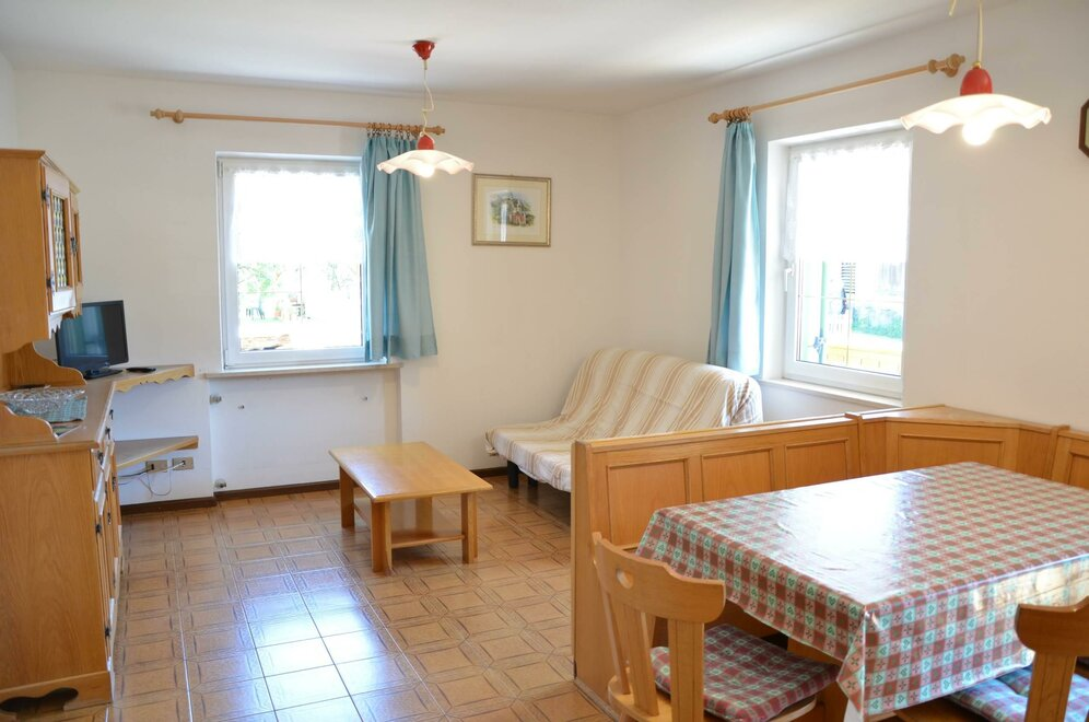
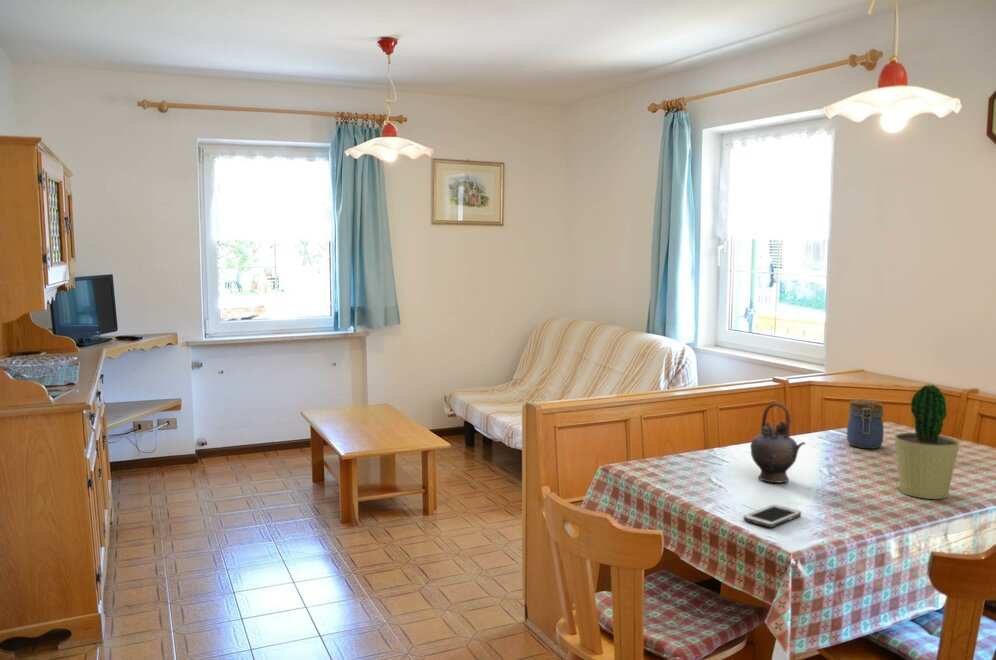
+ cell phone (772, 515)
+ teapot (778, 442)
+ jar (865, 423)
+ potted cactus (926, 437)
